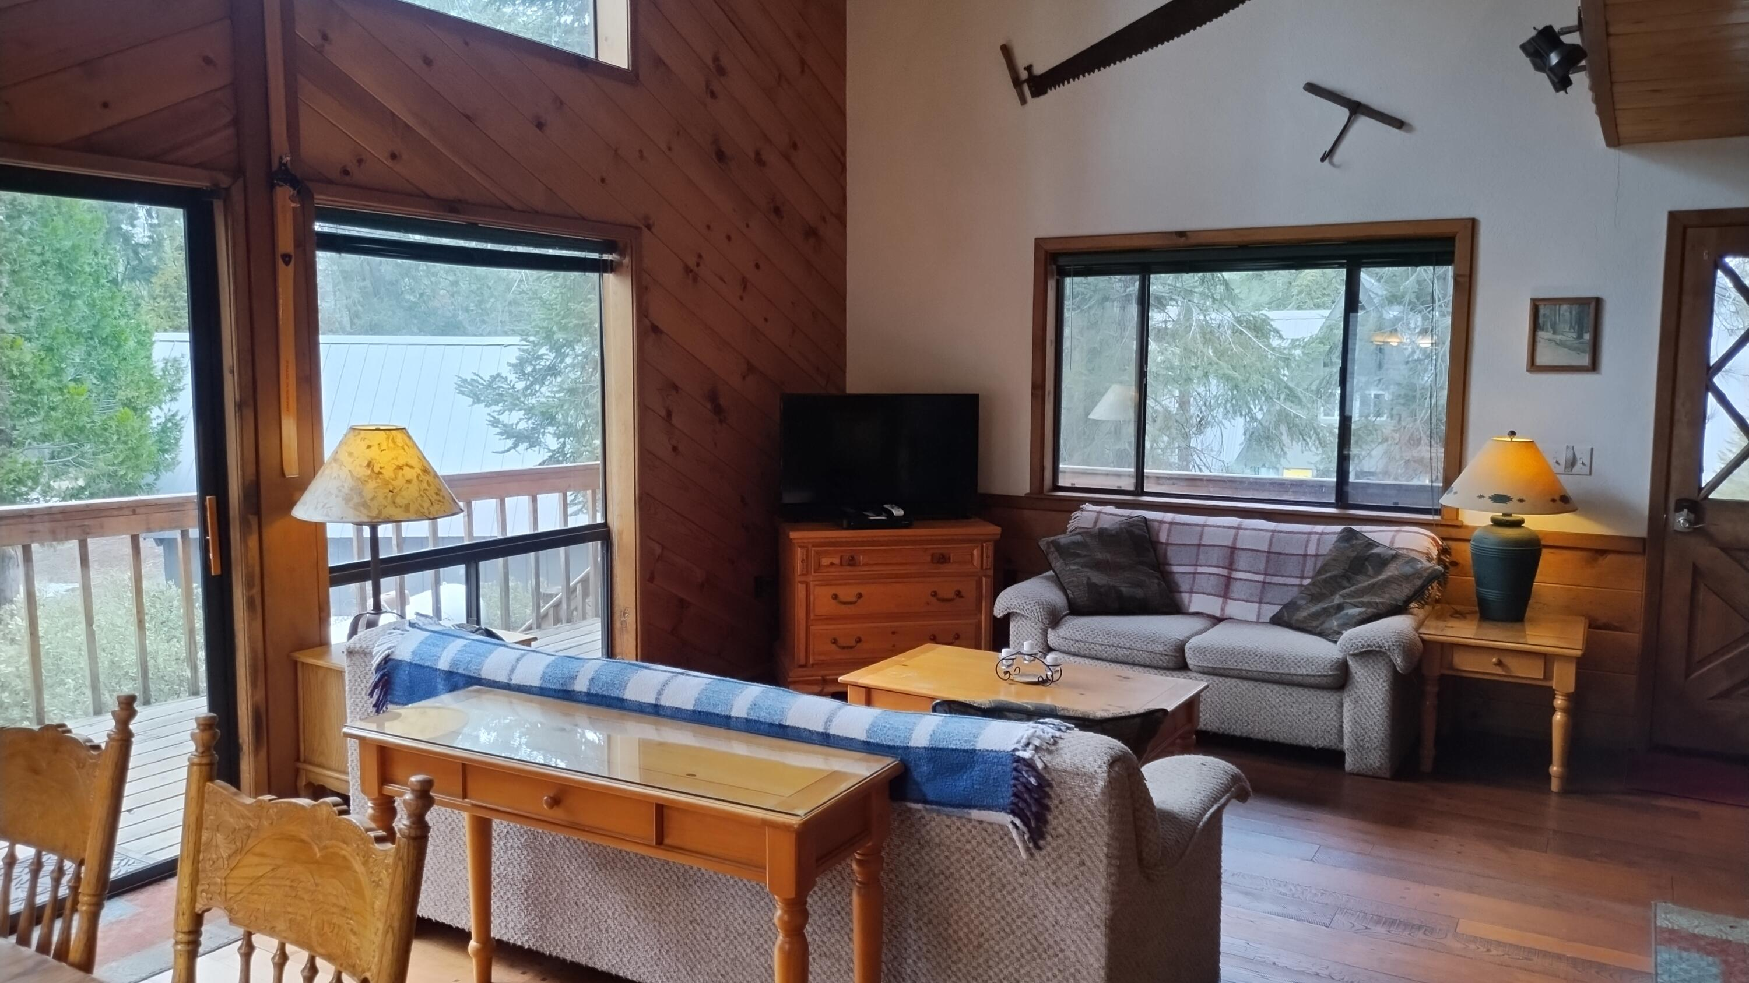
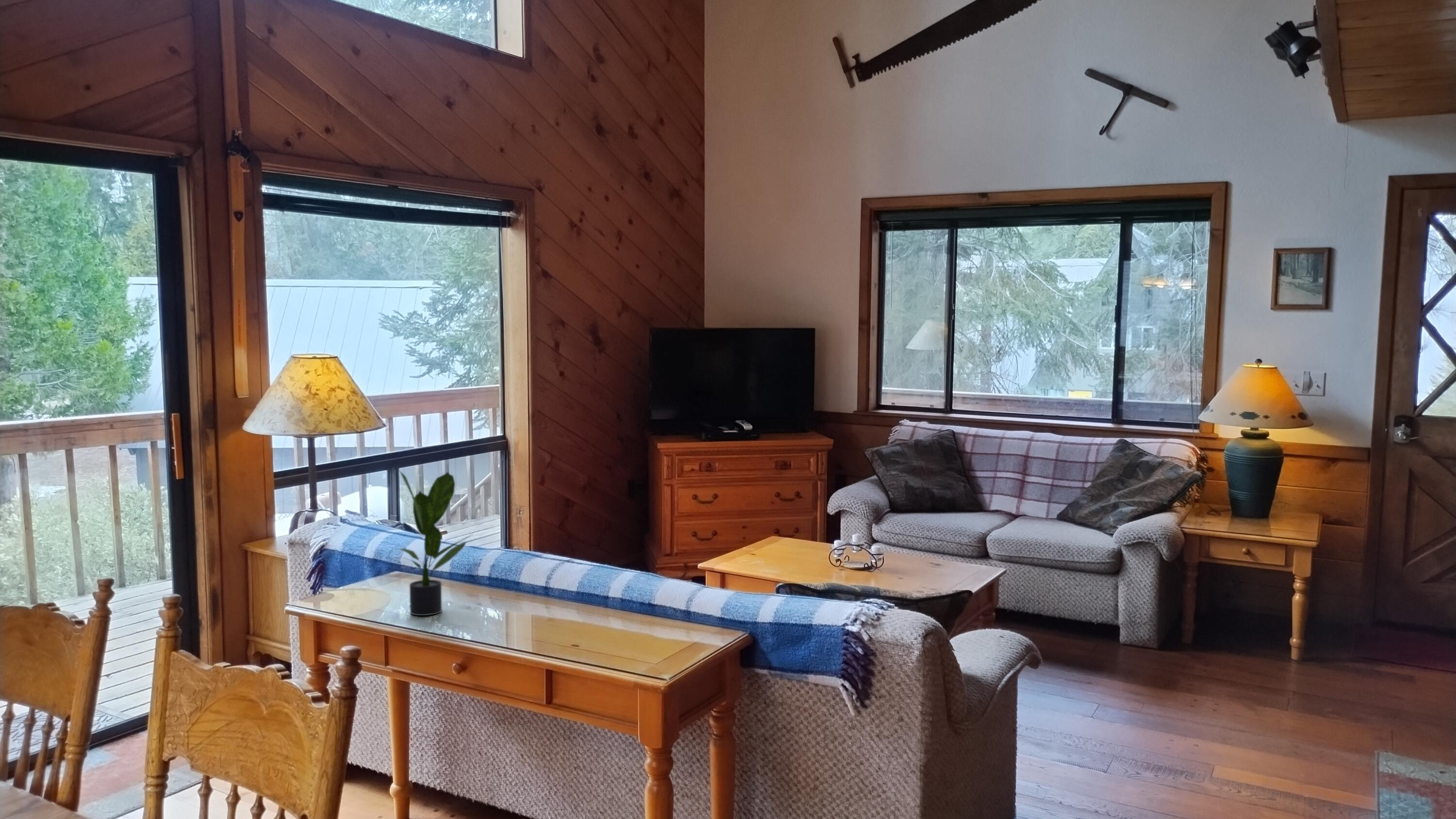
+ potted plant (435, 540)
